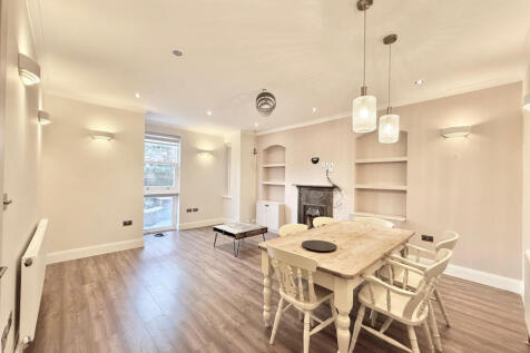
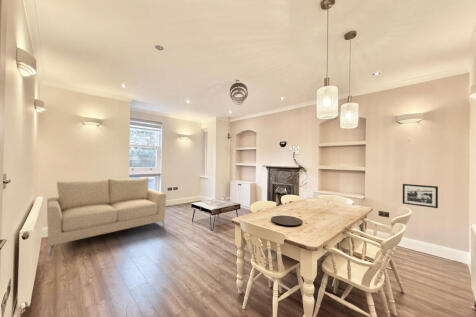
+ sofa (111, 206)
+ picture frame (419, 195)
